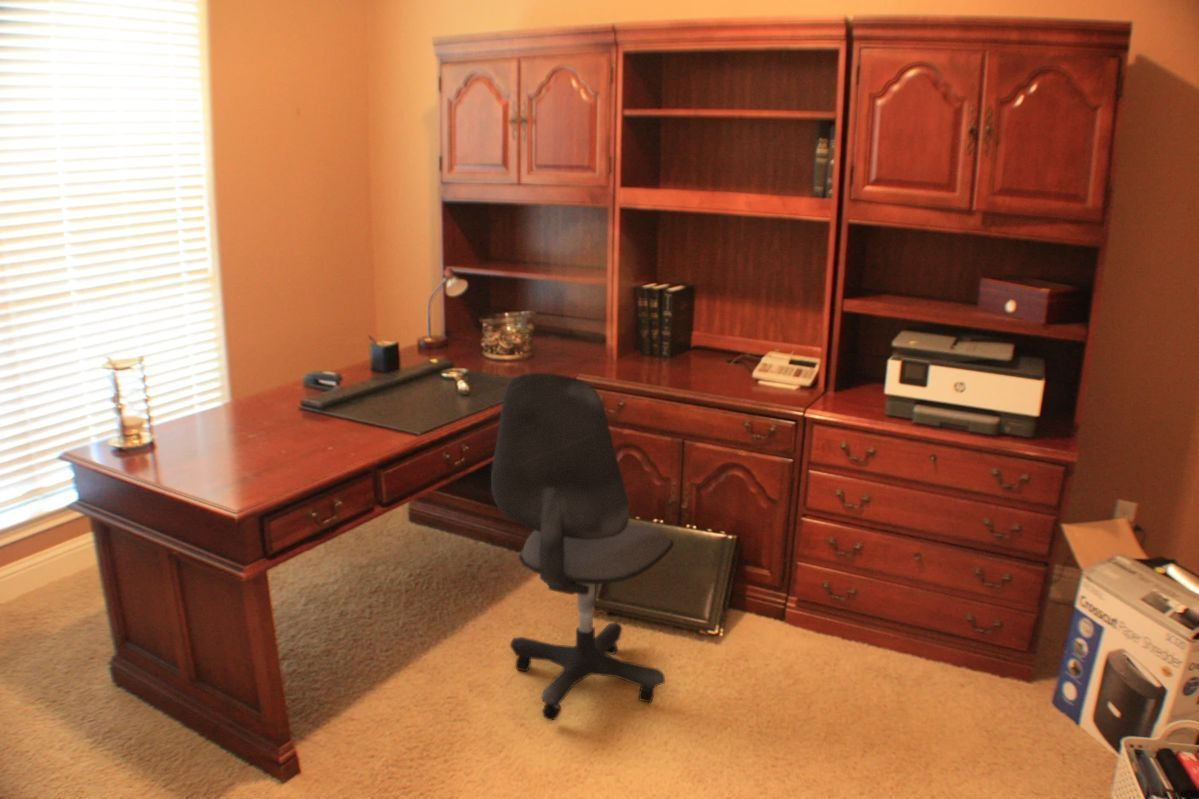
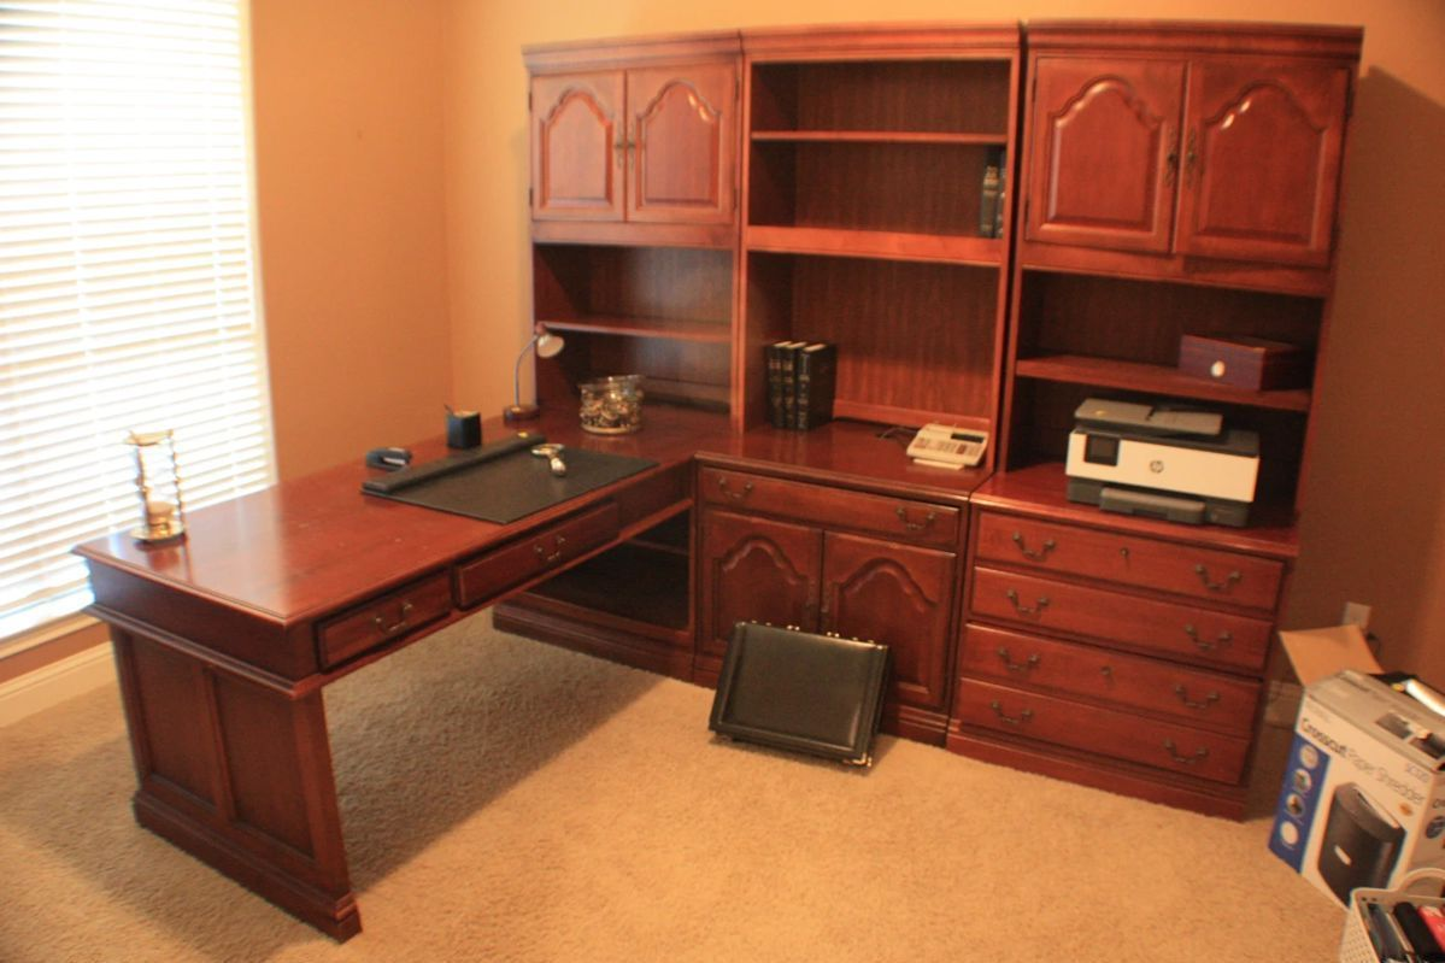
- office chair (588, 527)
